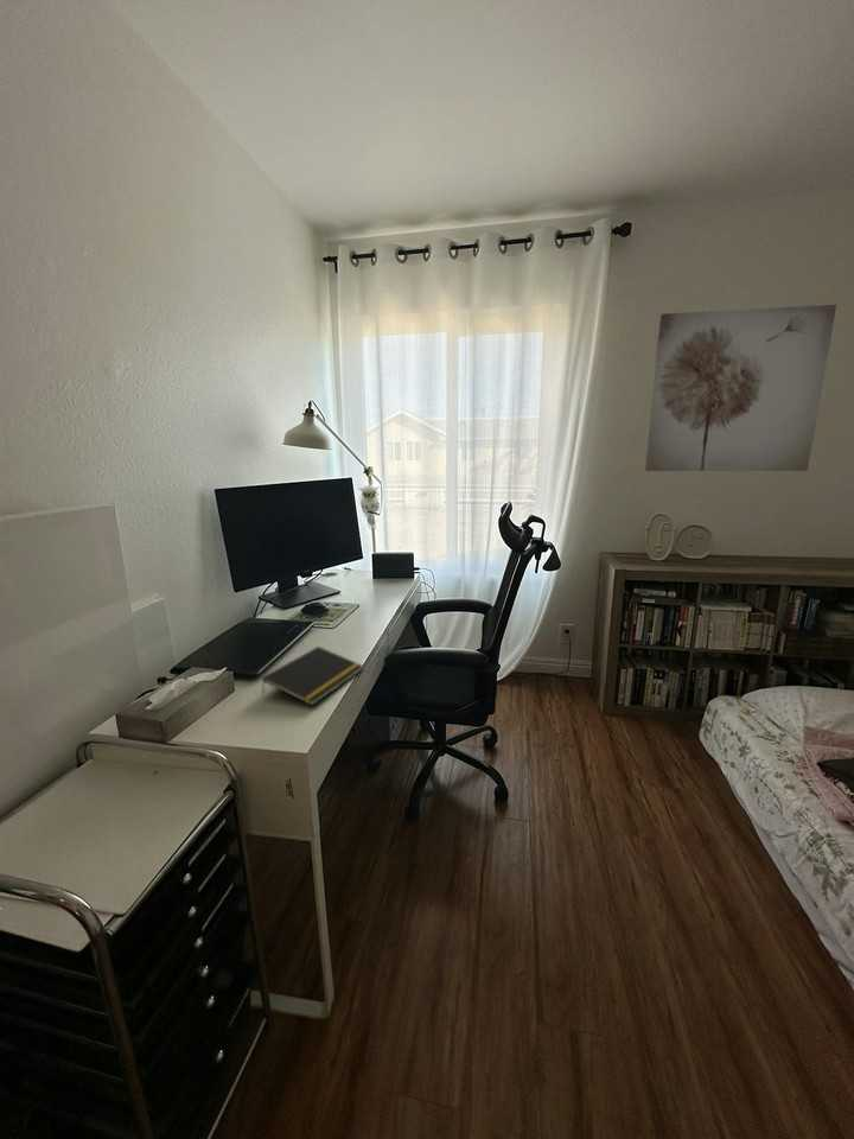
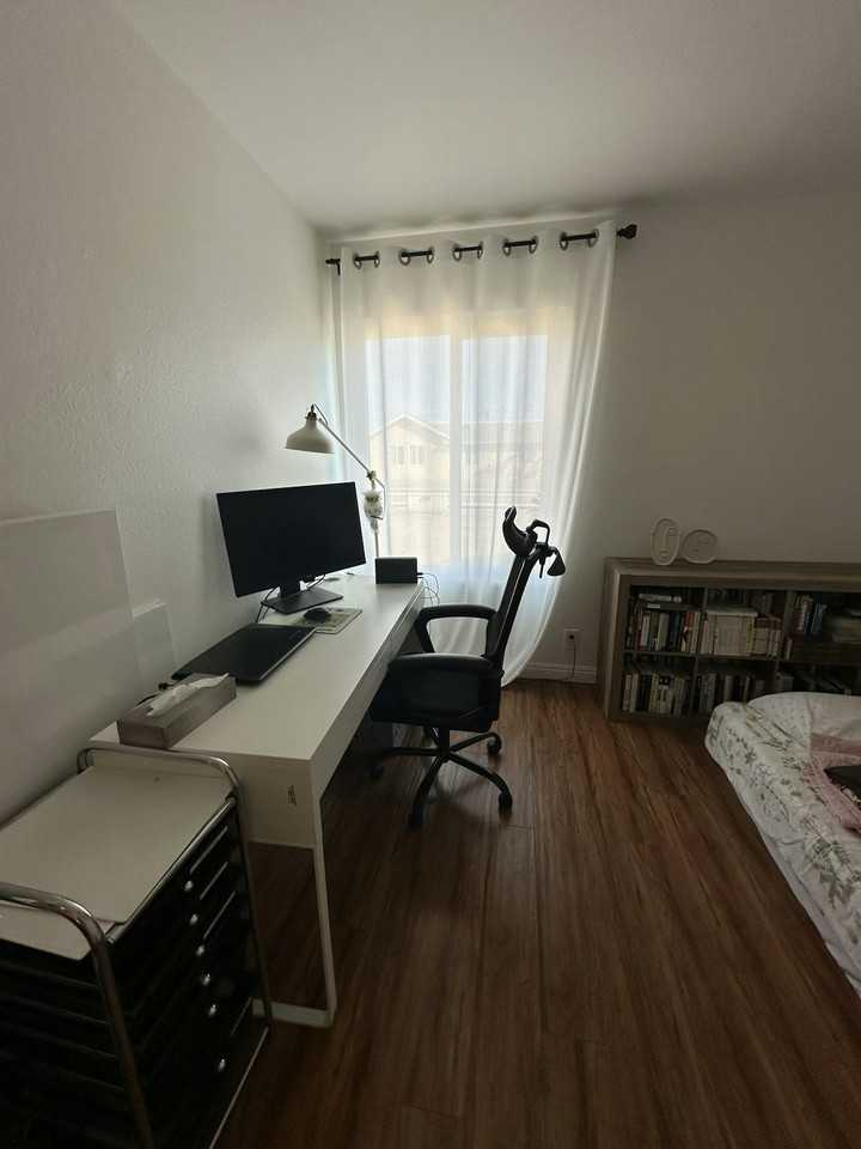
- notepad (316, 673)
- wall art (734, 393)
